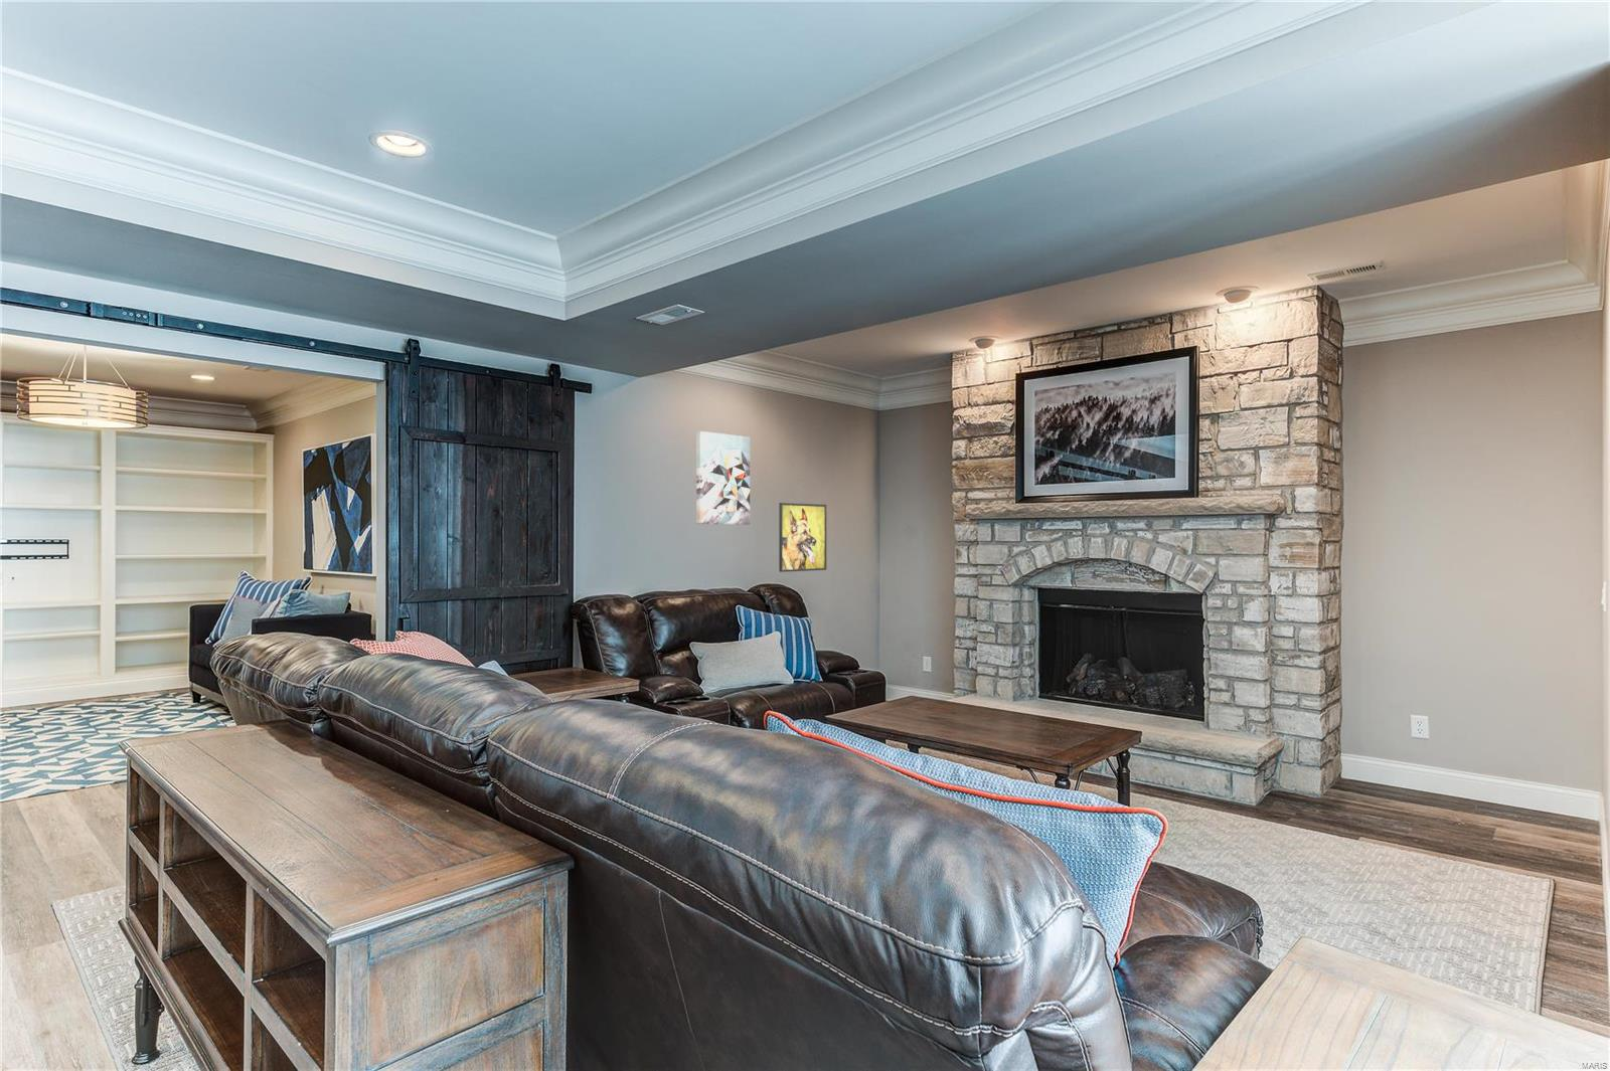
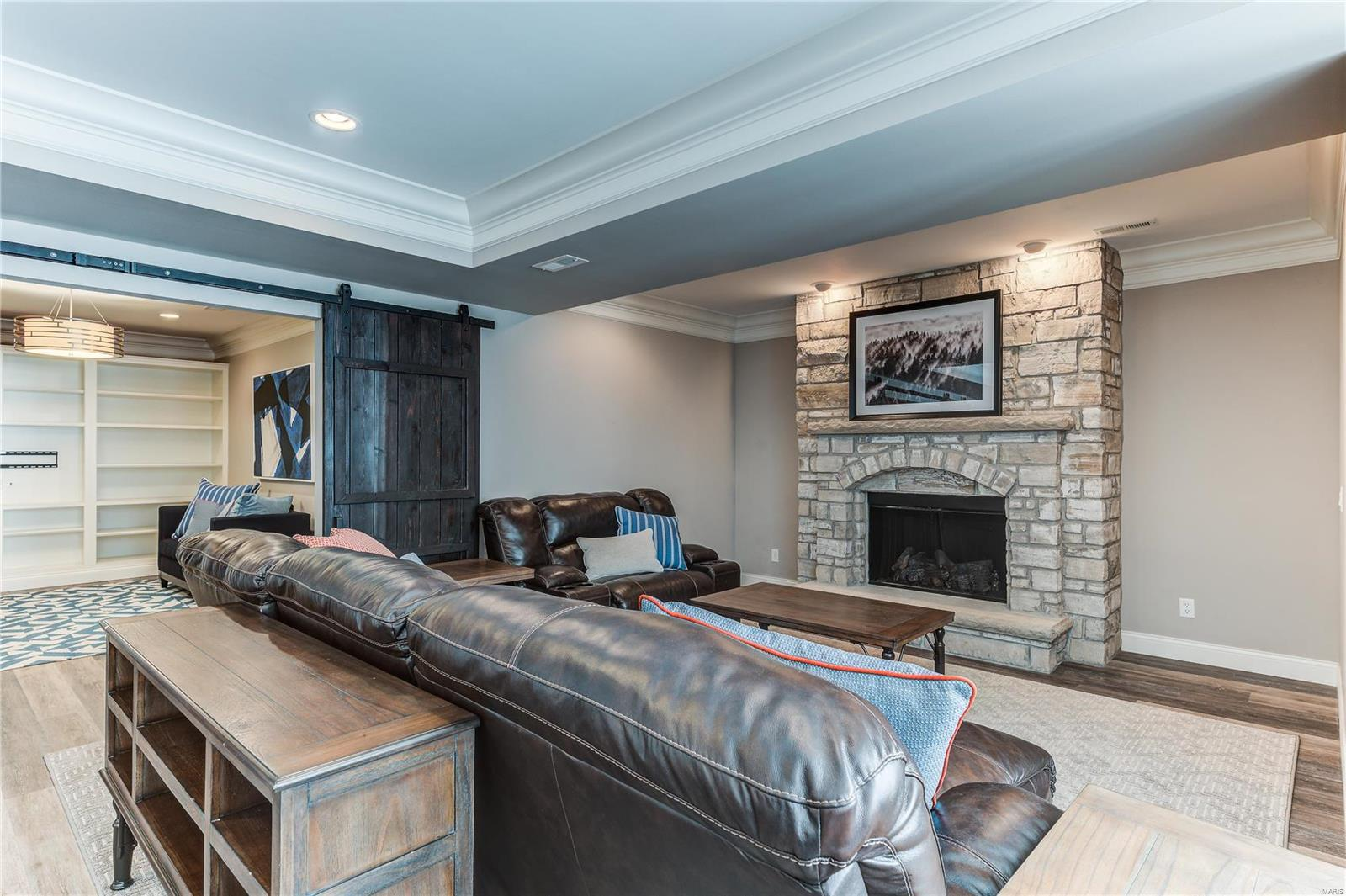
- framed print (803, 537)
- wall art (724, 478)
